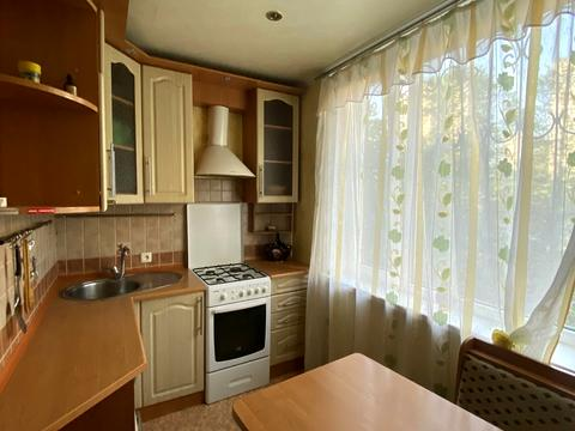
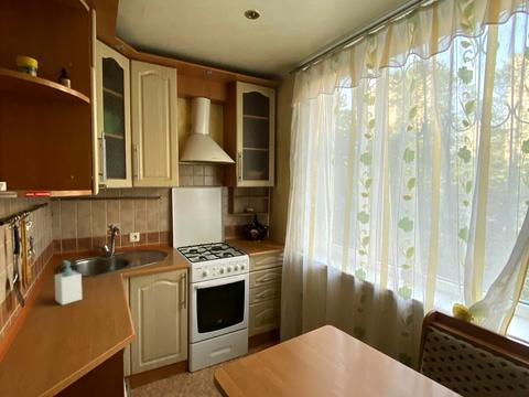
+ soap bottle (67, 280)
